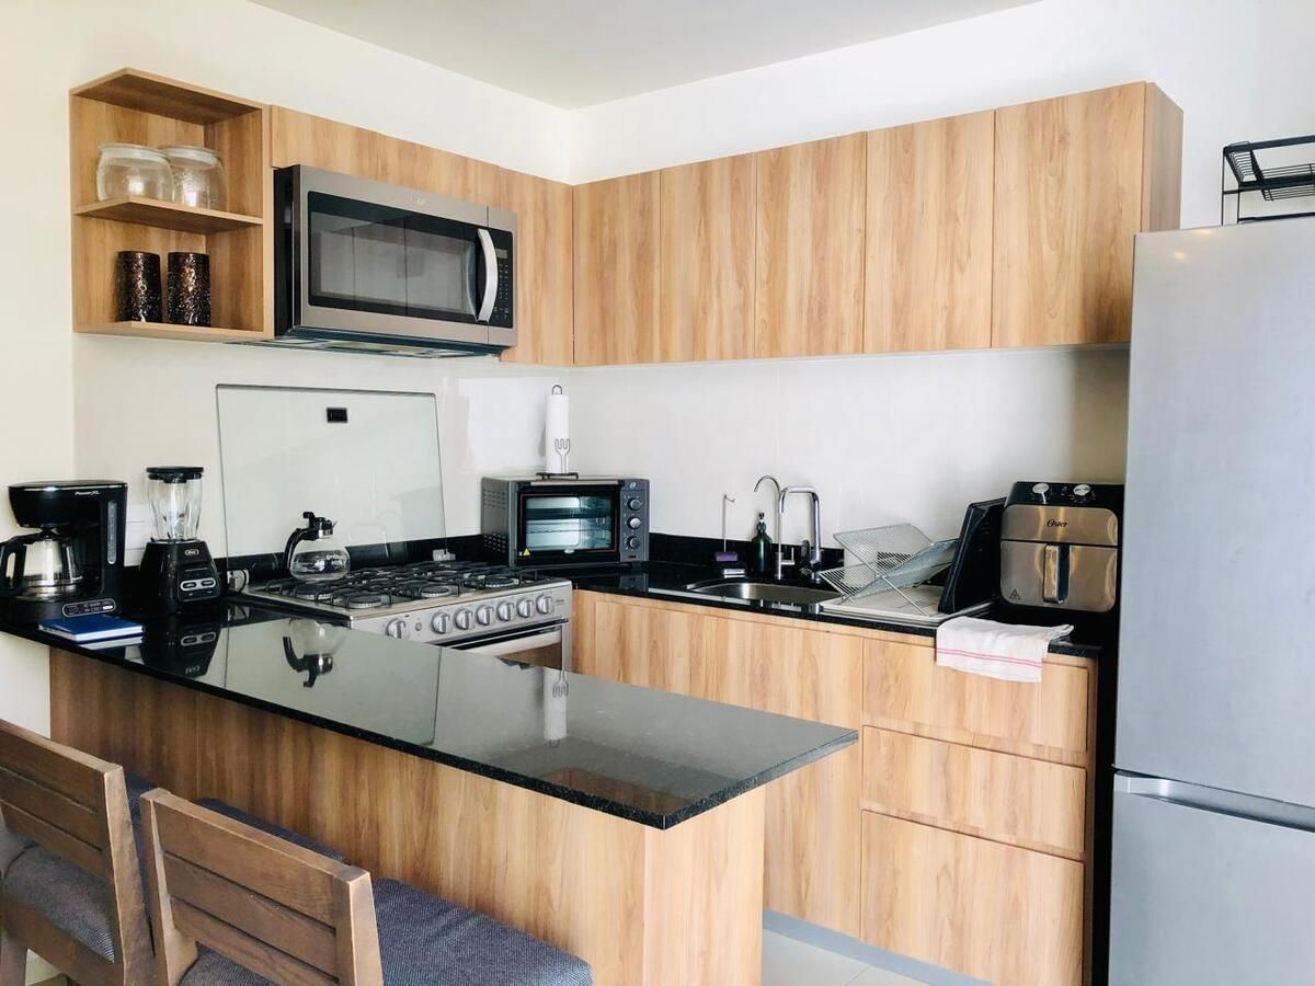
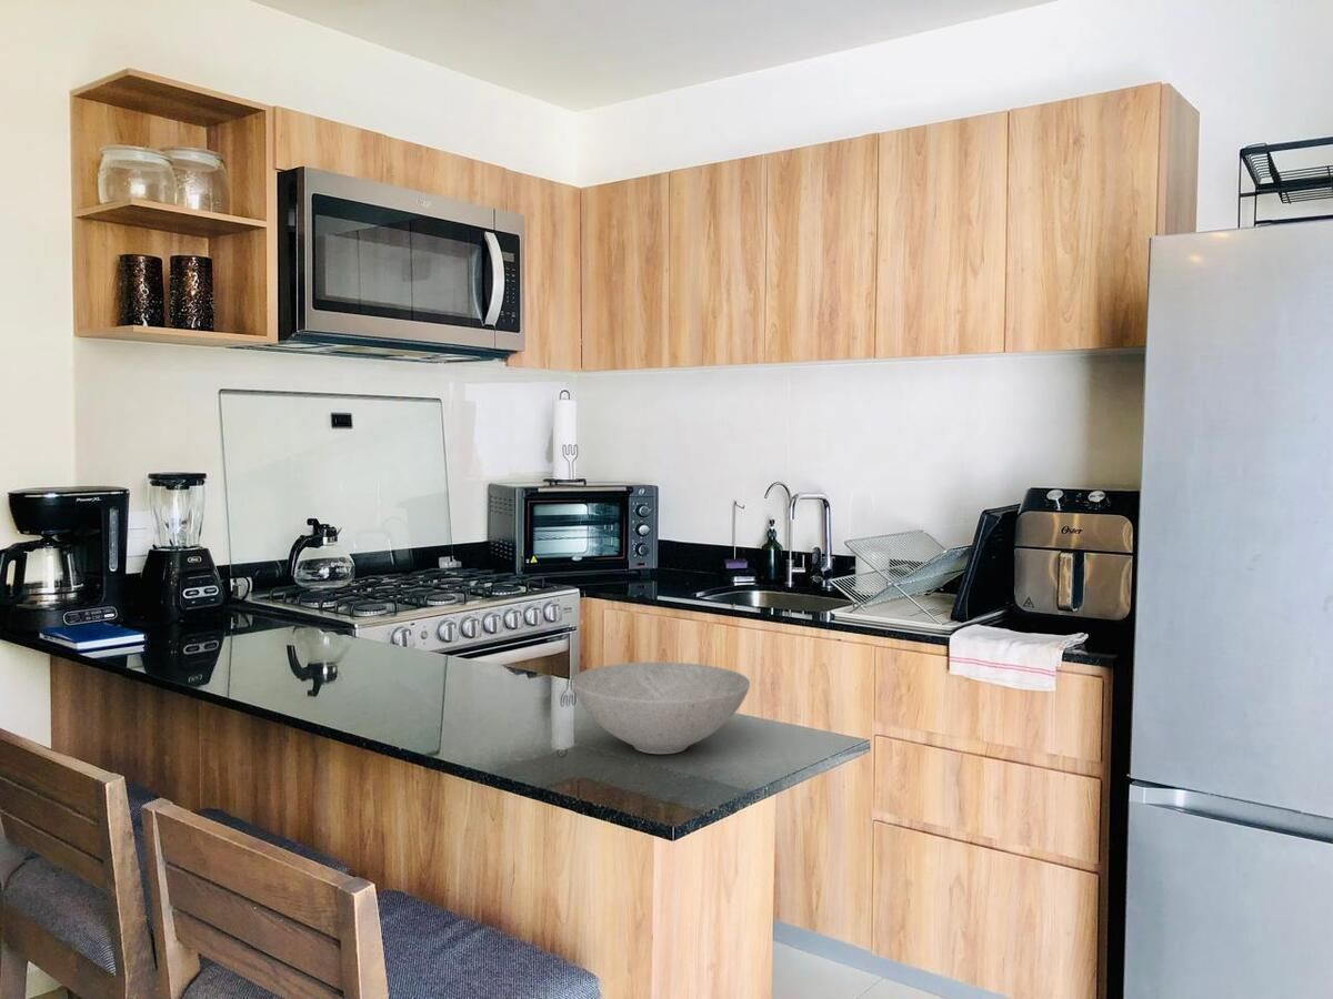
+ bowl (660, 713)
